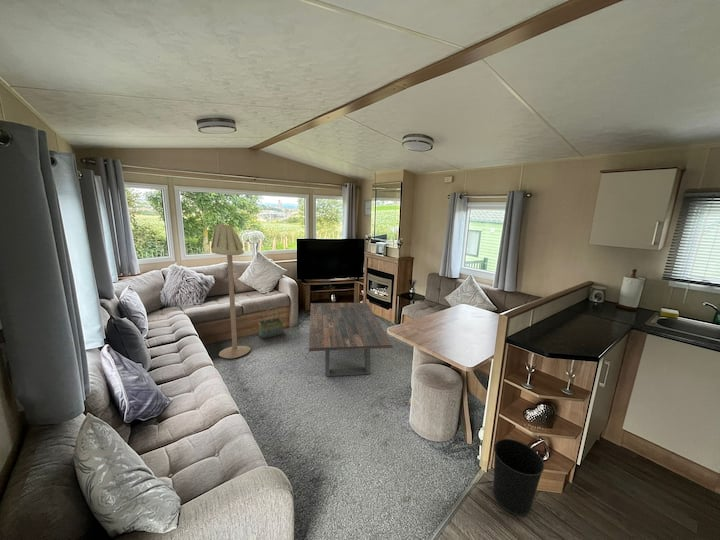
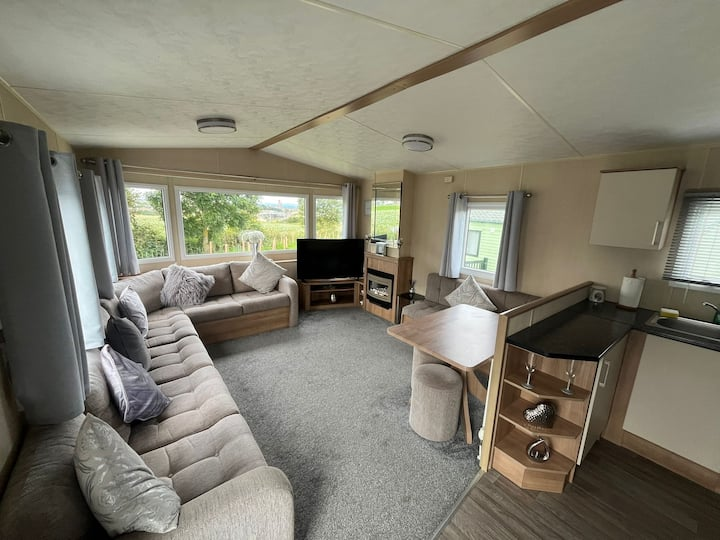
- basket (270, 320)
- floor lamp (230, 288)
- wastebasket (514, 477)
- coffee table (343, 336)
